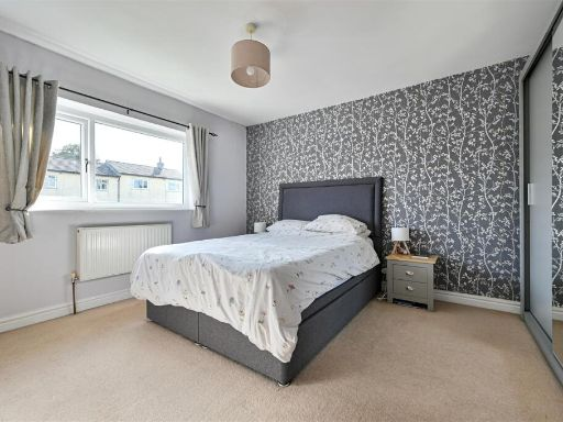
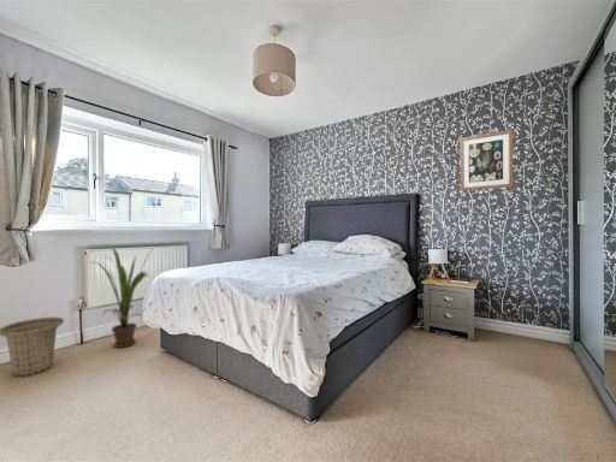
+ basket (32, 346)
+ house plant (120, 295)
+ wall art (485, 161)
